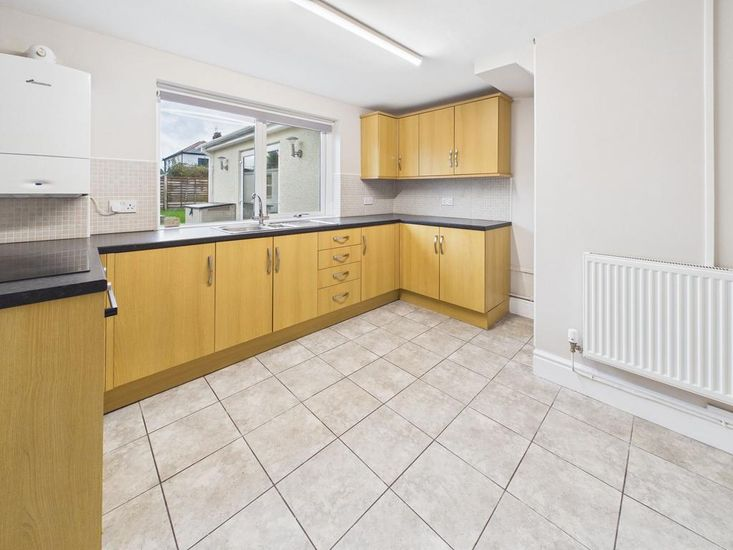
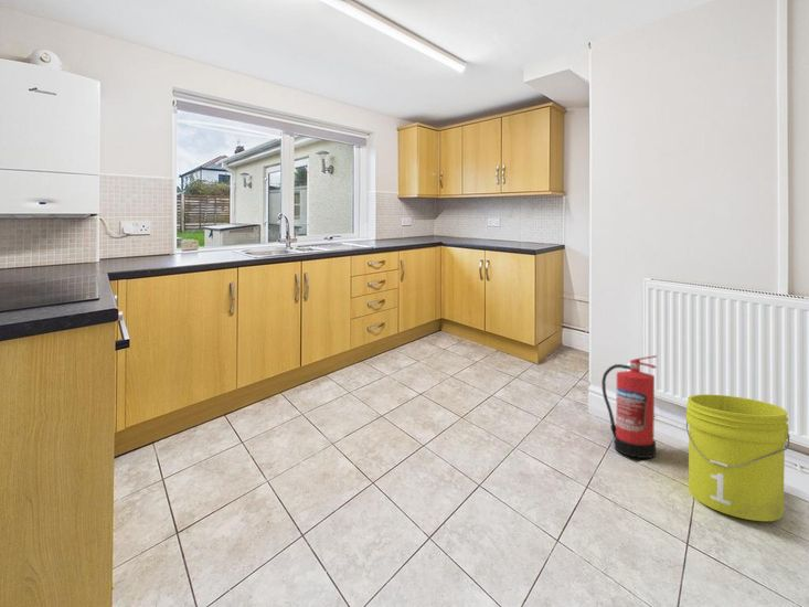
+ bucket (733, 451)
+ fire extinguisher (626, 400)
